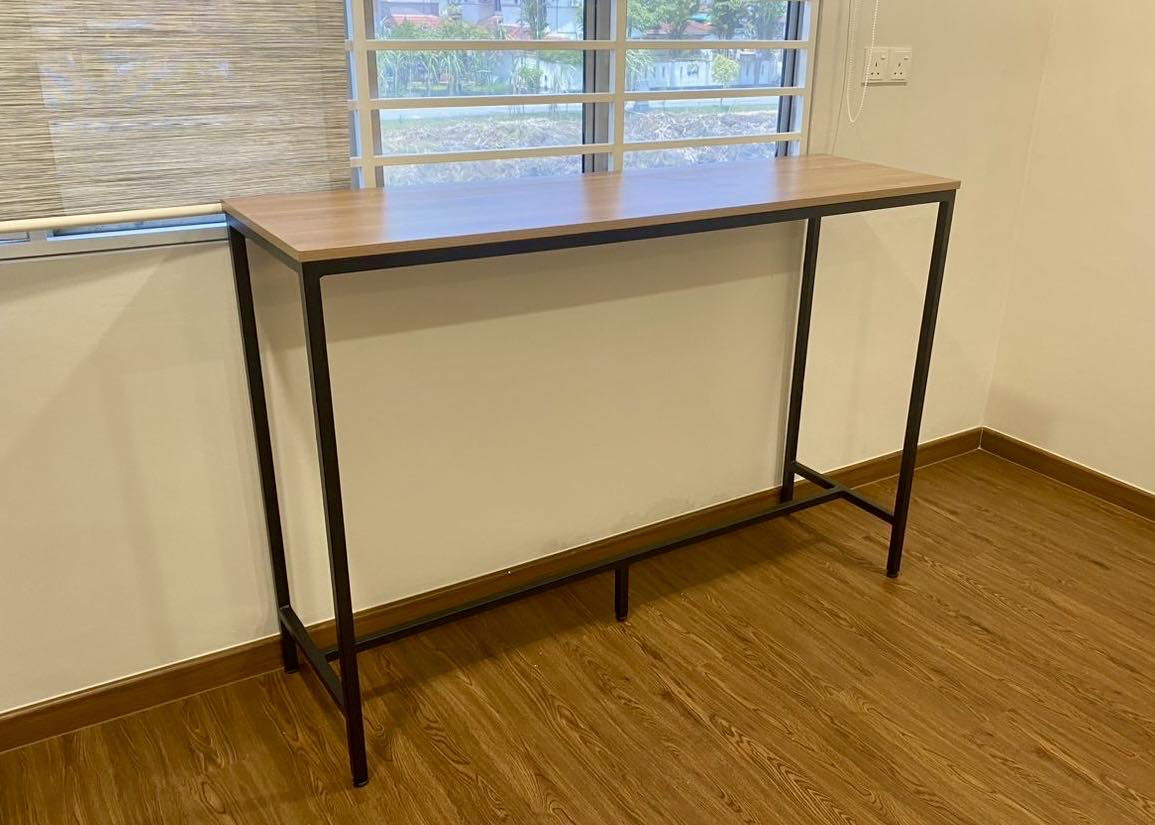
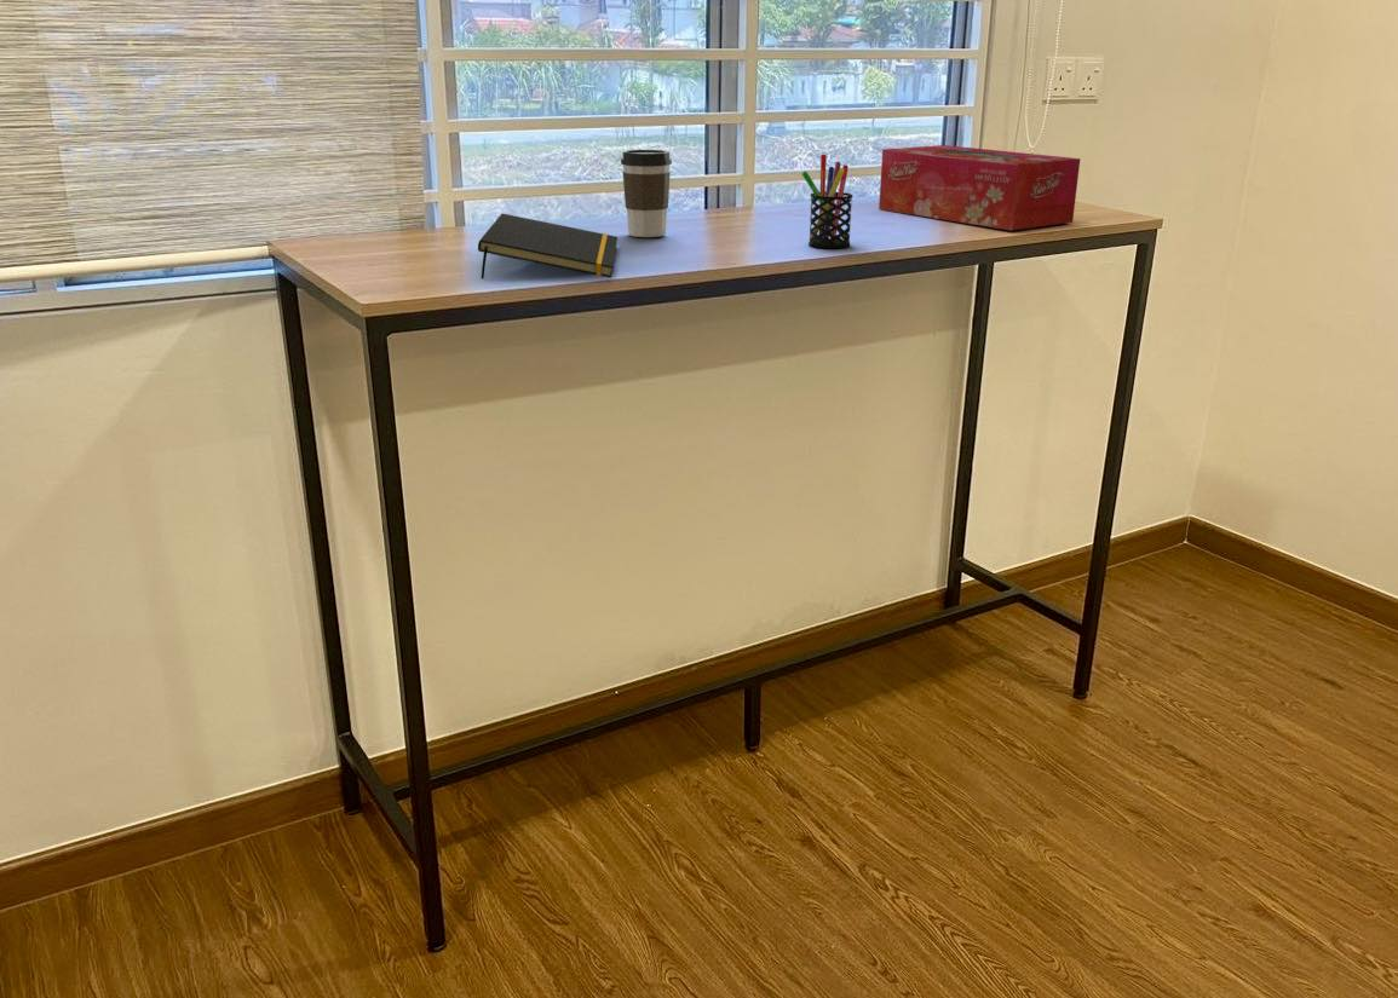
+ notepad (552, 243)
+ pen holder (825, 201)
+ tissue box (974, 184)
+ coffee cup (646, 192)
